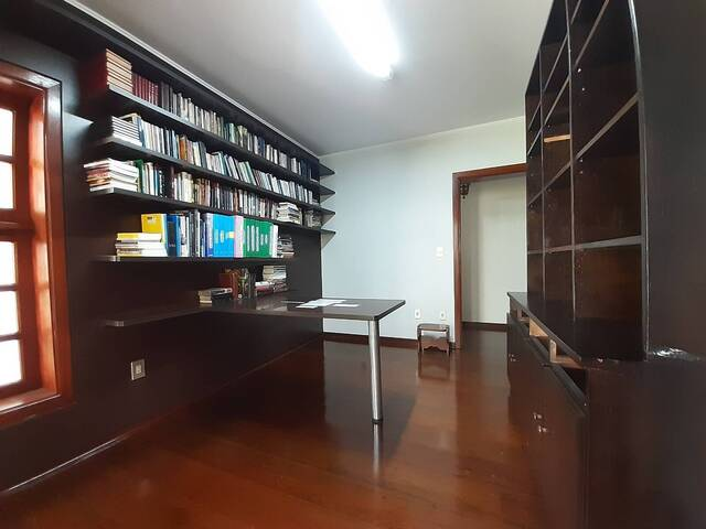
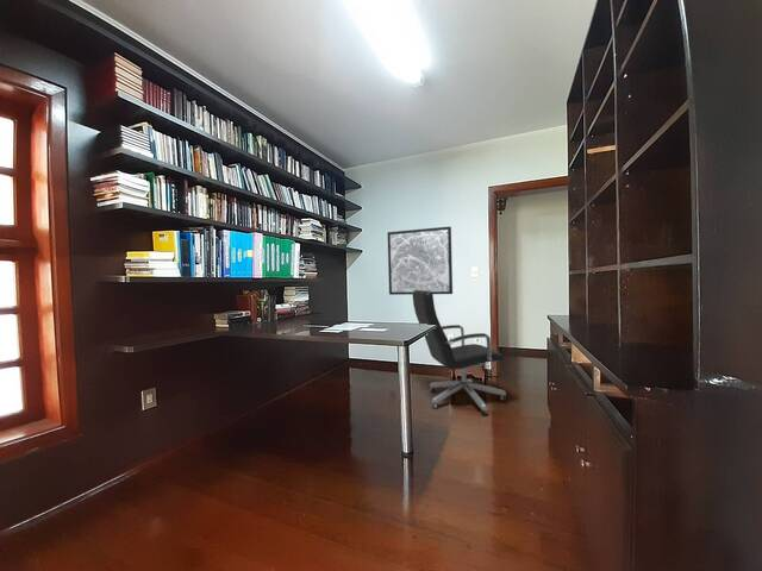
+ office chair (461, 345)
+ wall art (418, 262)
